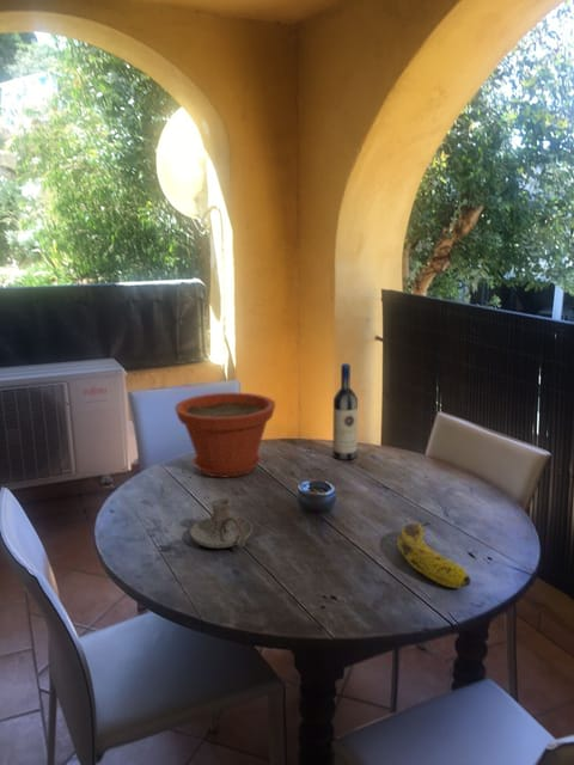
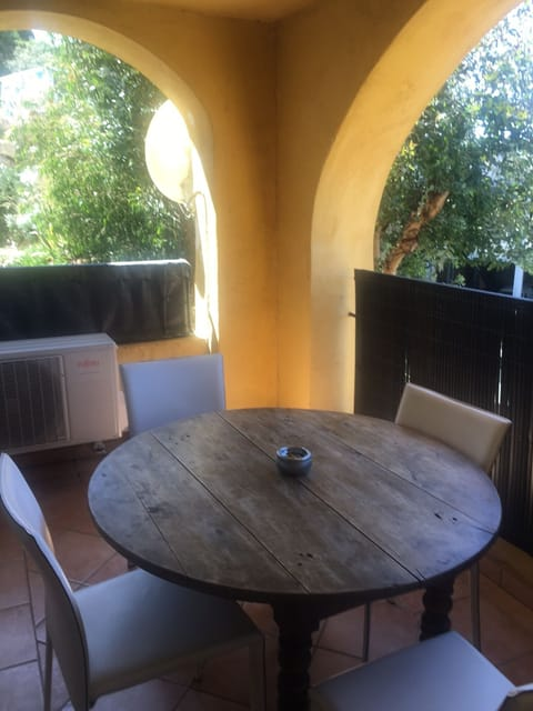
- plant pot (226, 436)
- fruit (438, 553)
- wine bottle (344, 410)
- candle holder (224, 522)
